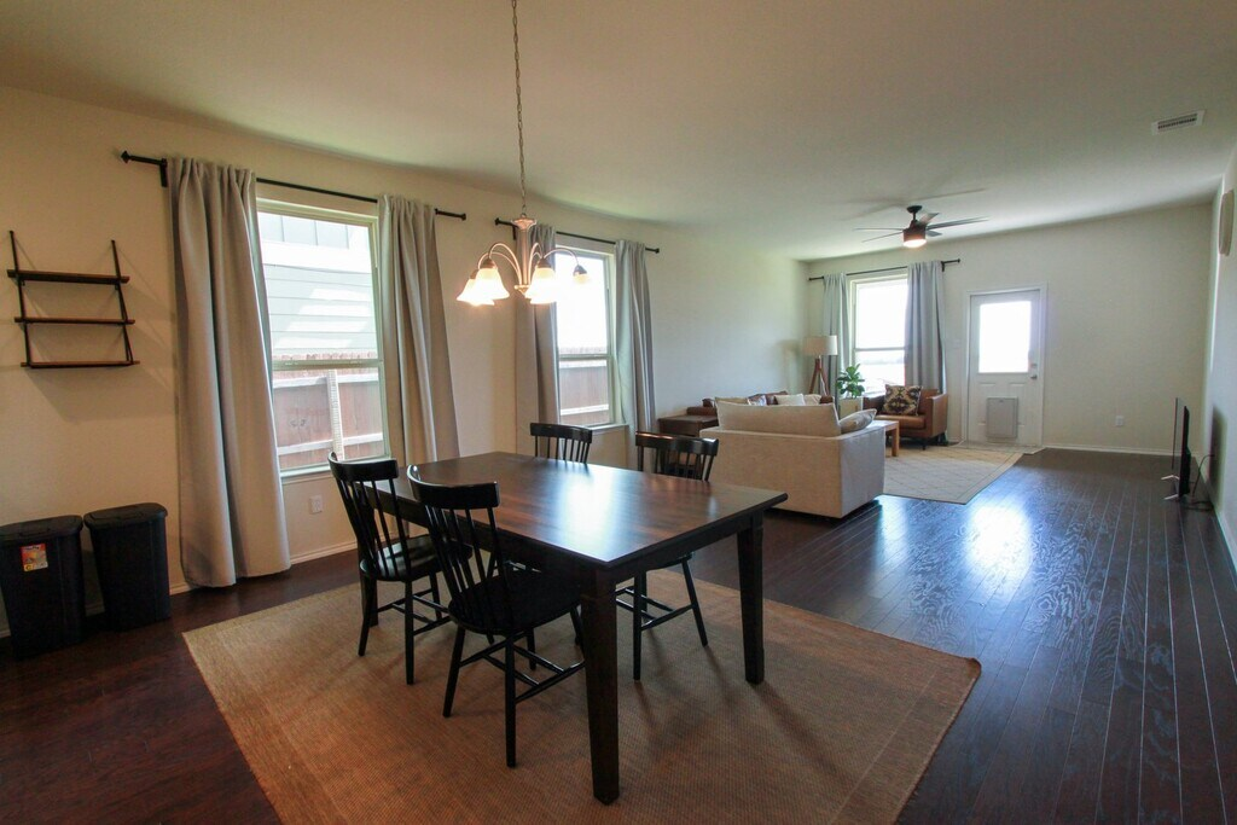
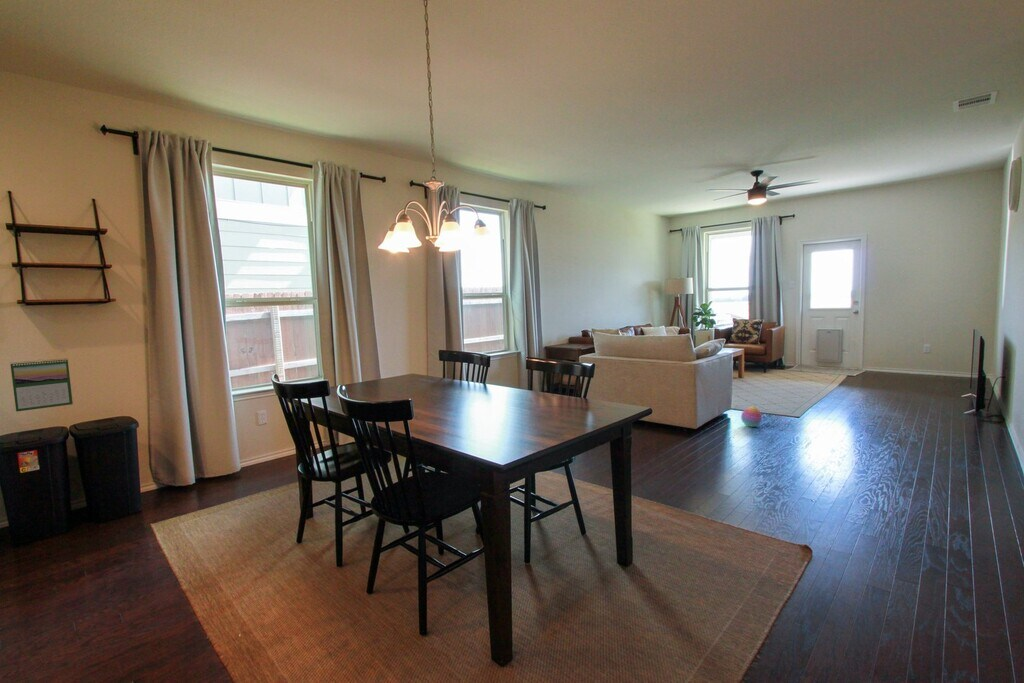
+ calendar (42, 383)
+ stacking toy (751, 416)
